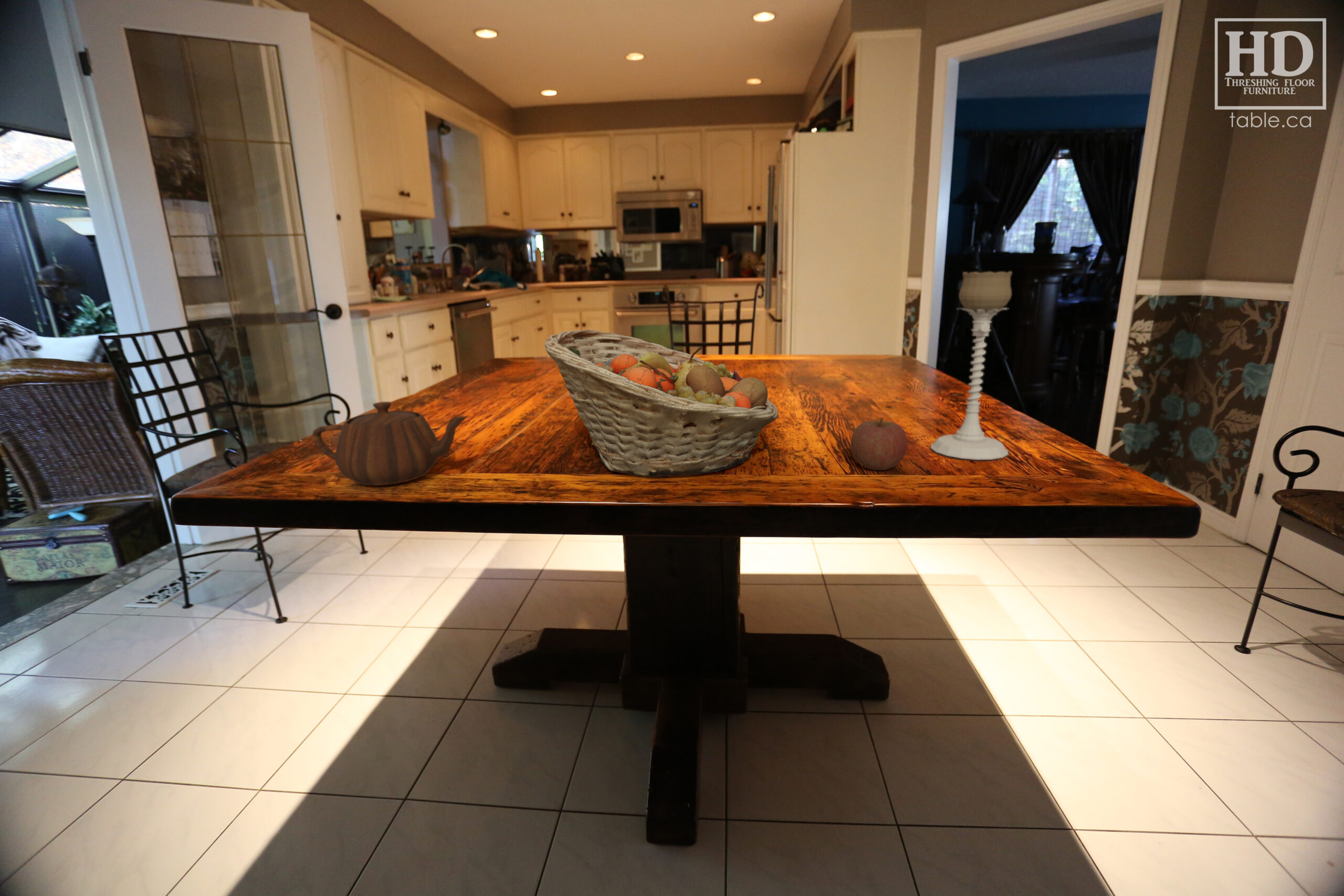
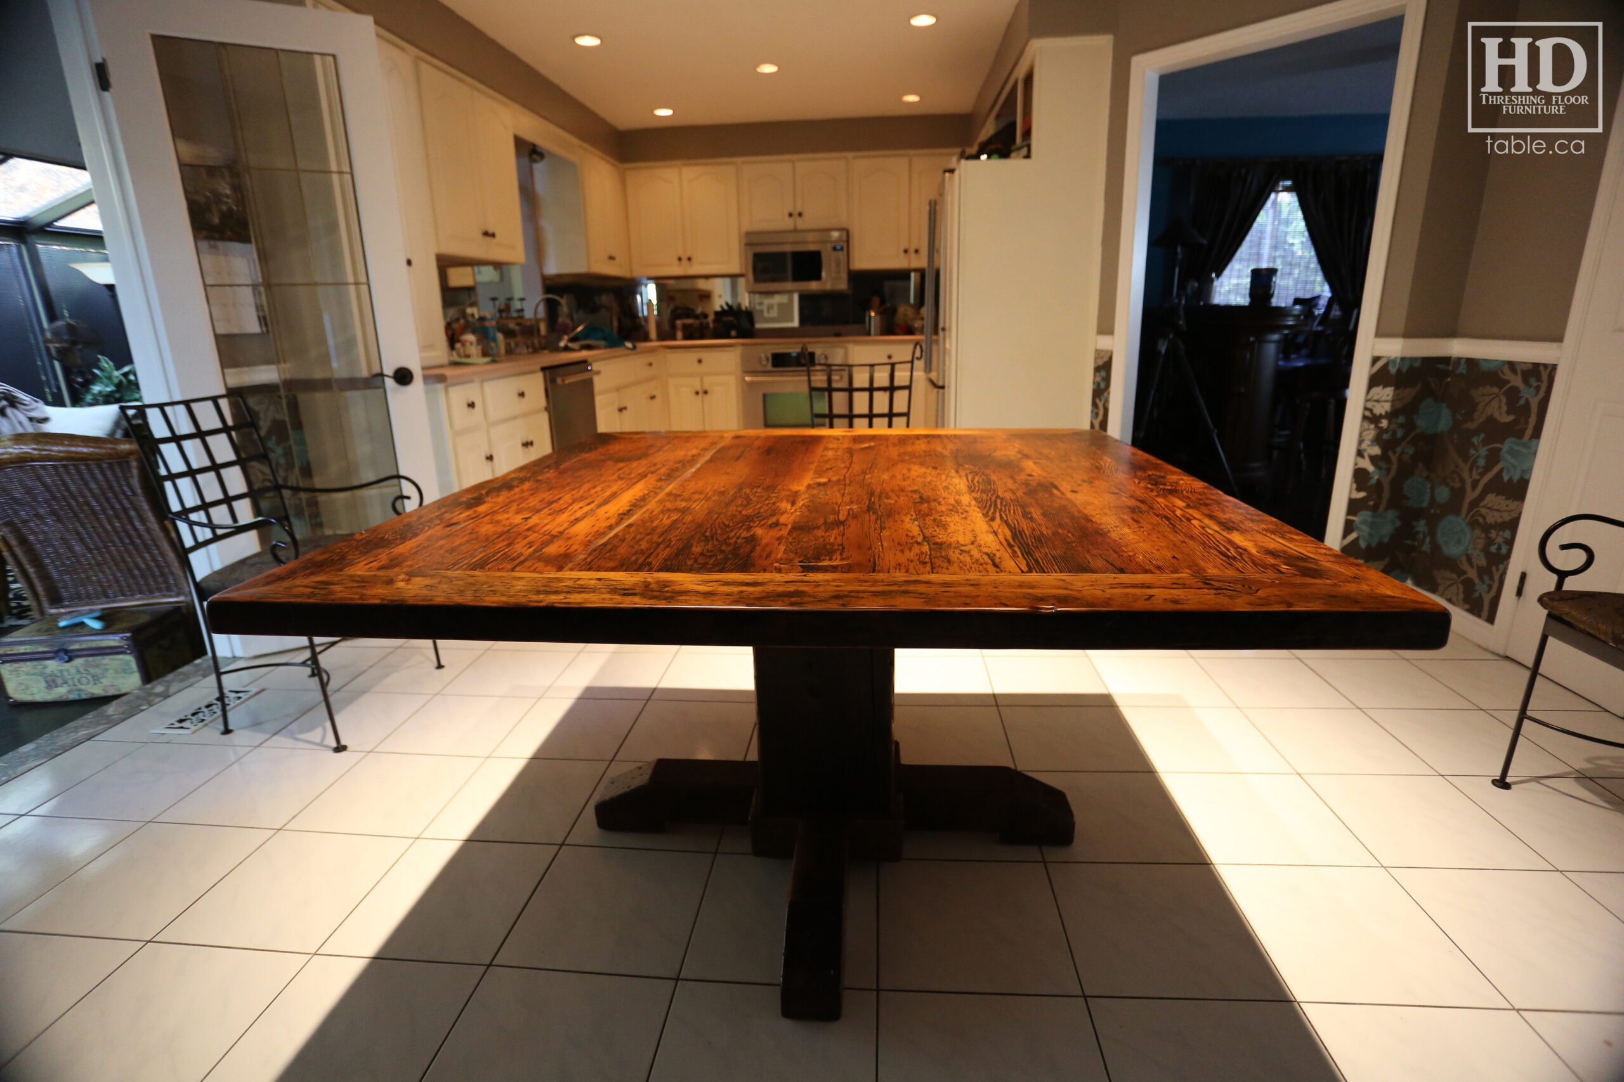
- fruit basket (663, 392)
- apple (878, 442)
- teapot (392, 439)
- candle holder (977, 364)
